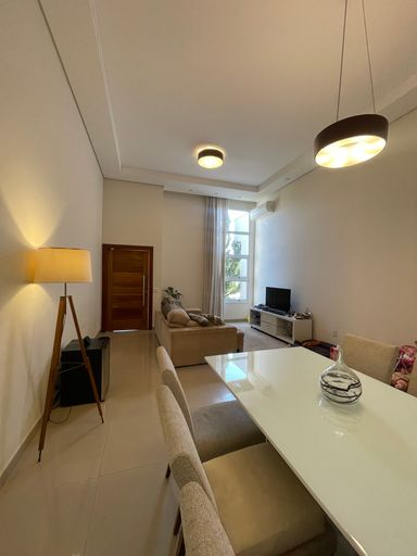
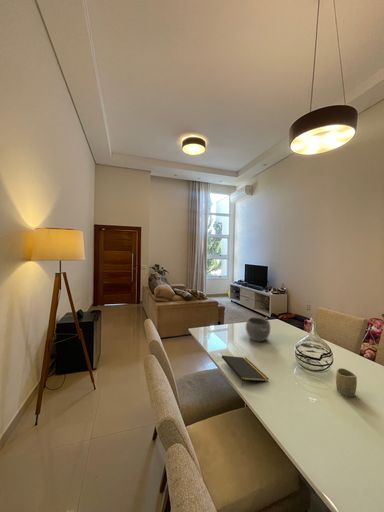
+ bowl (257, 329)
+ notepad (243, 367)
+ cup (346, 382)
